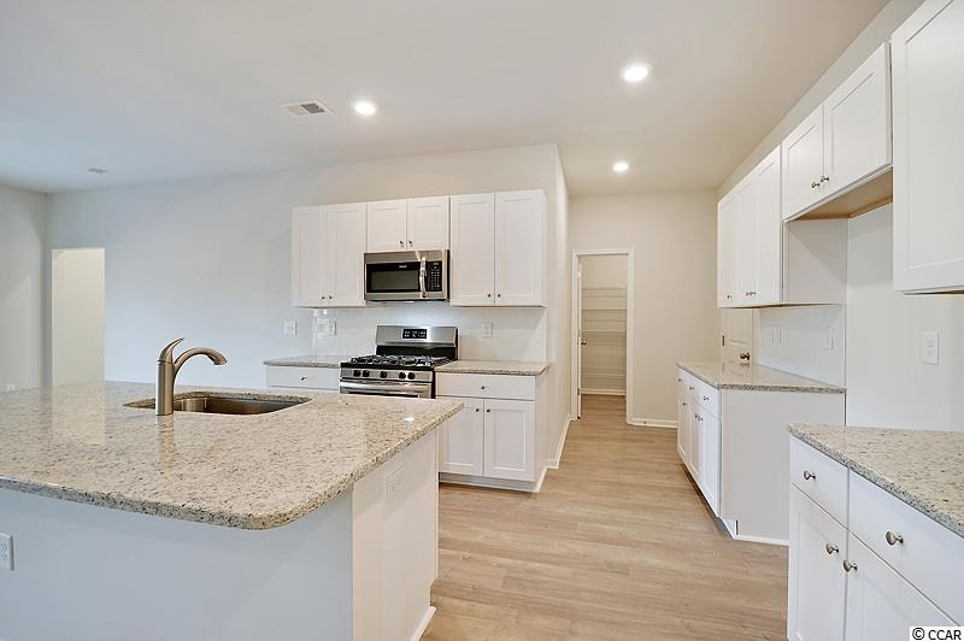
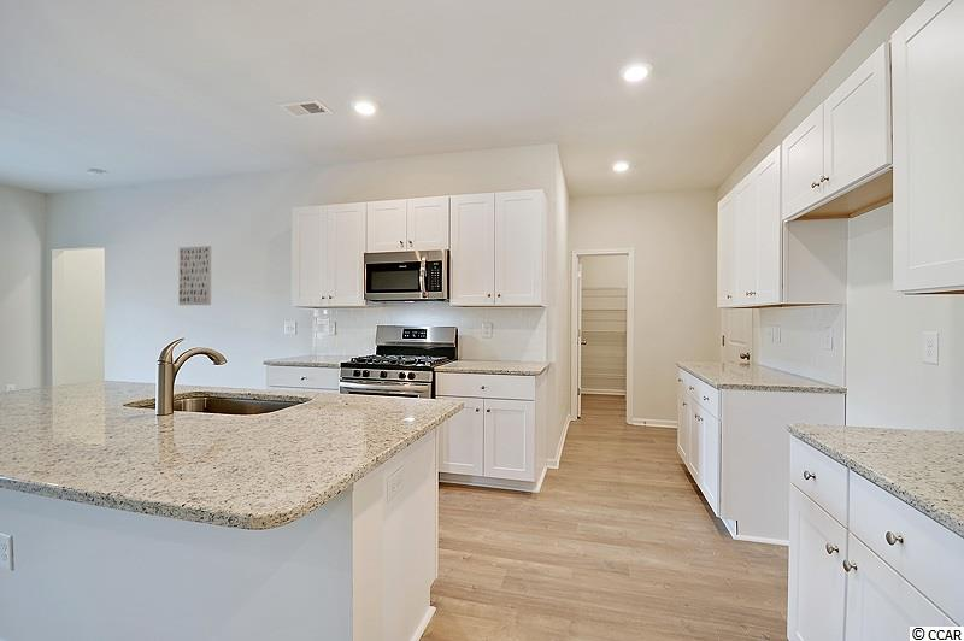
+ wall art (194, 276)
